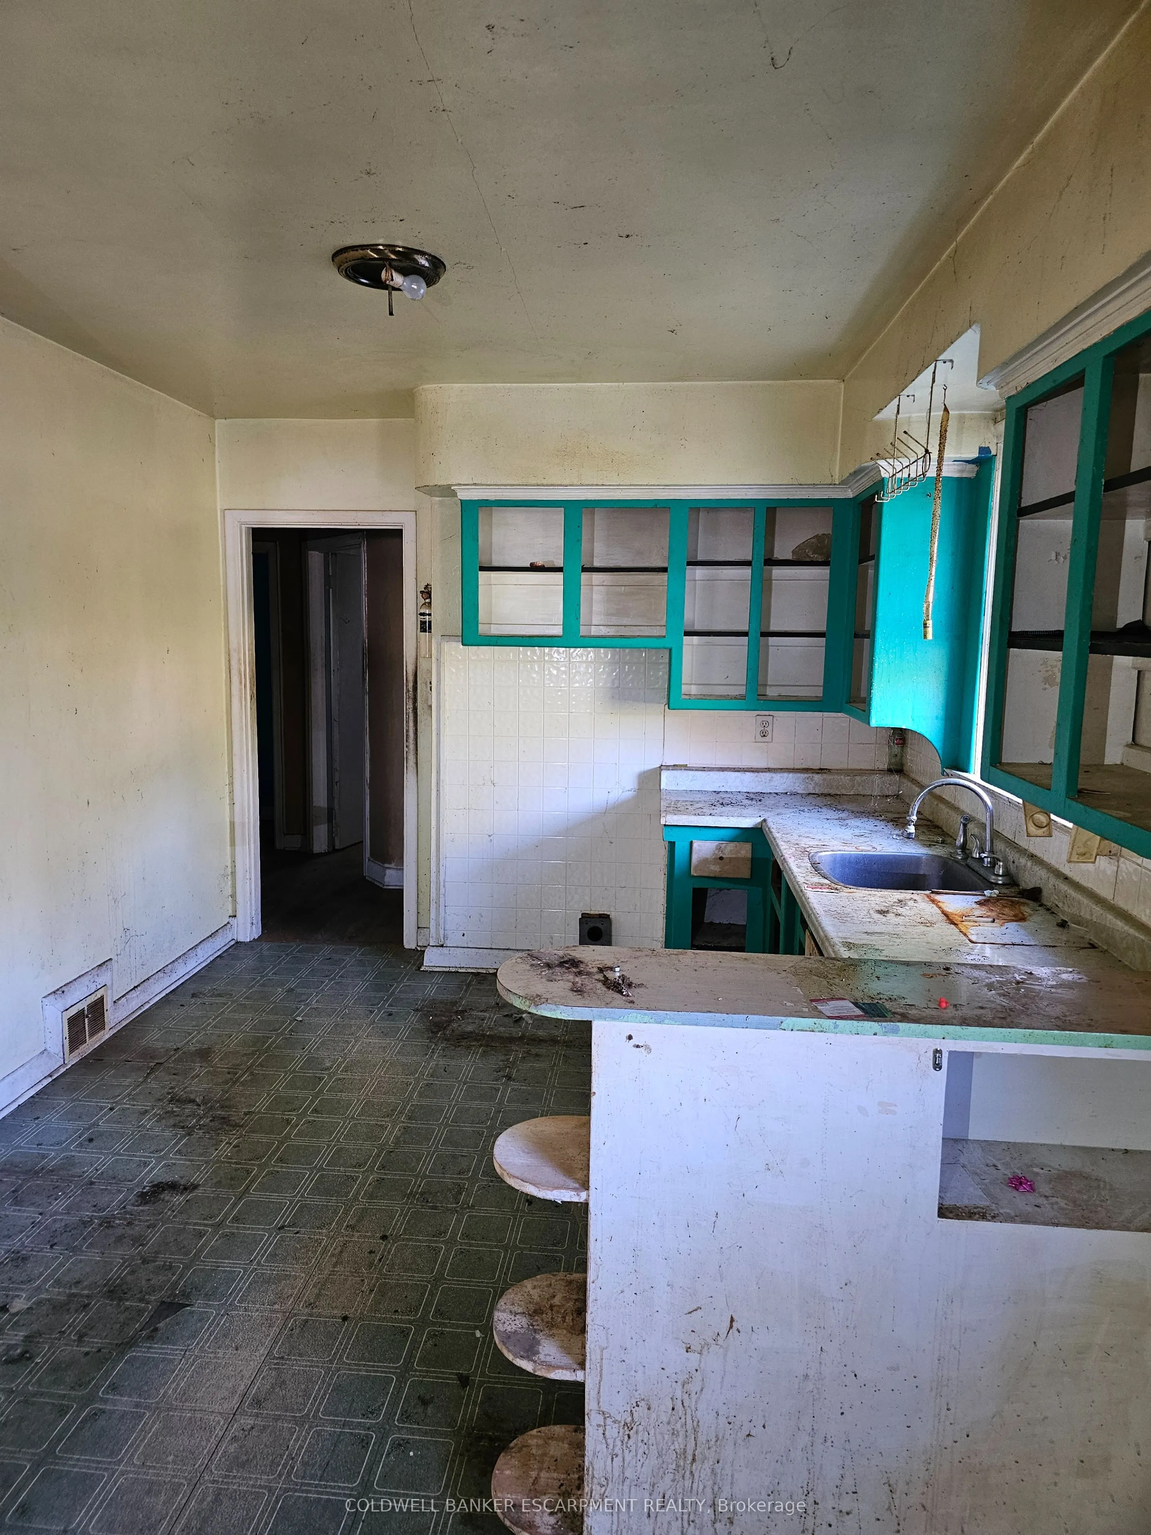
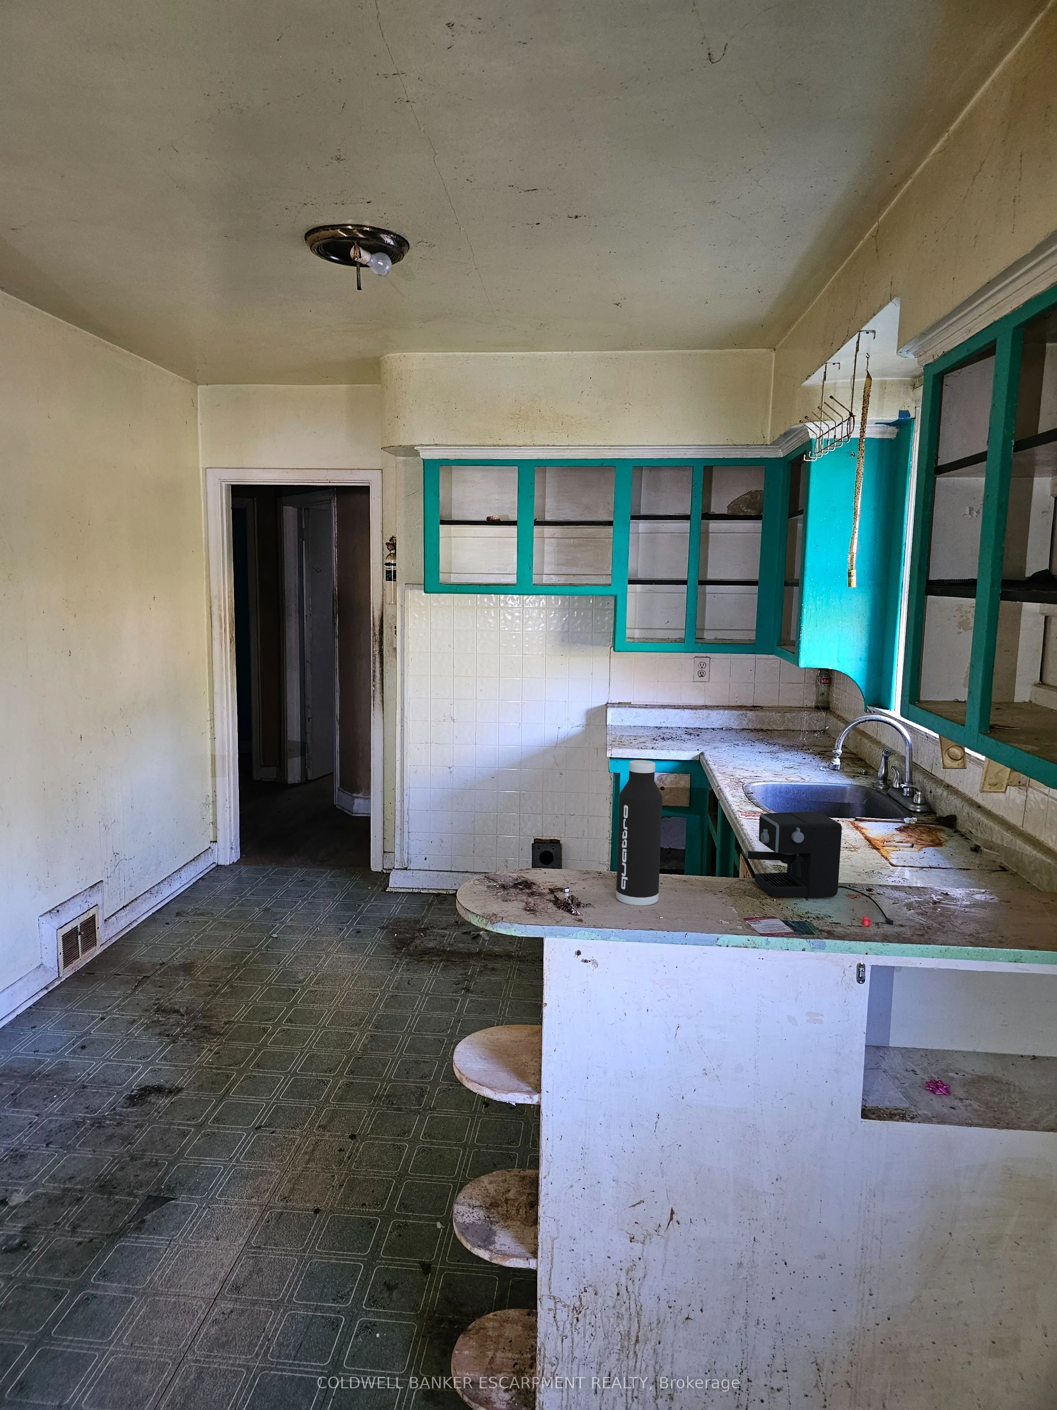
+ water bottle (640, 830)
+ coffee maker (819, 865)
